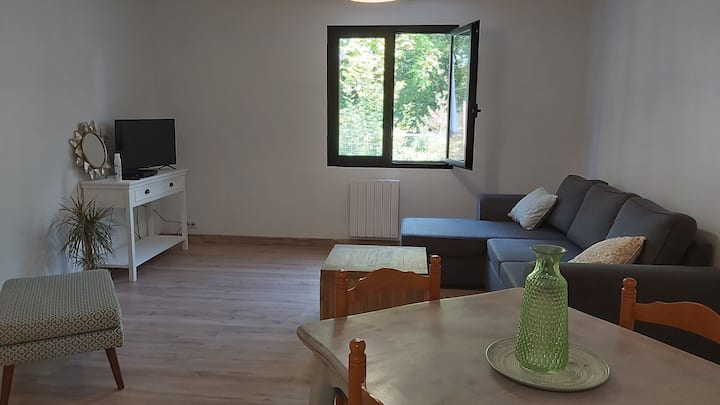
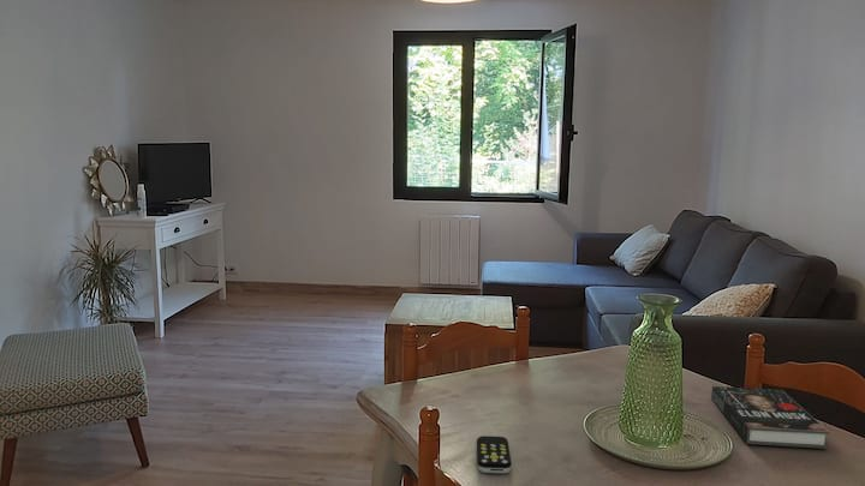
+ book (765, 414)
+ remote control (493, 452)
